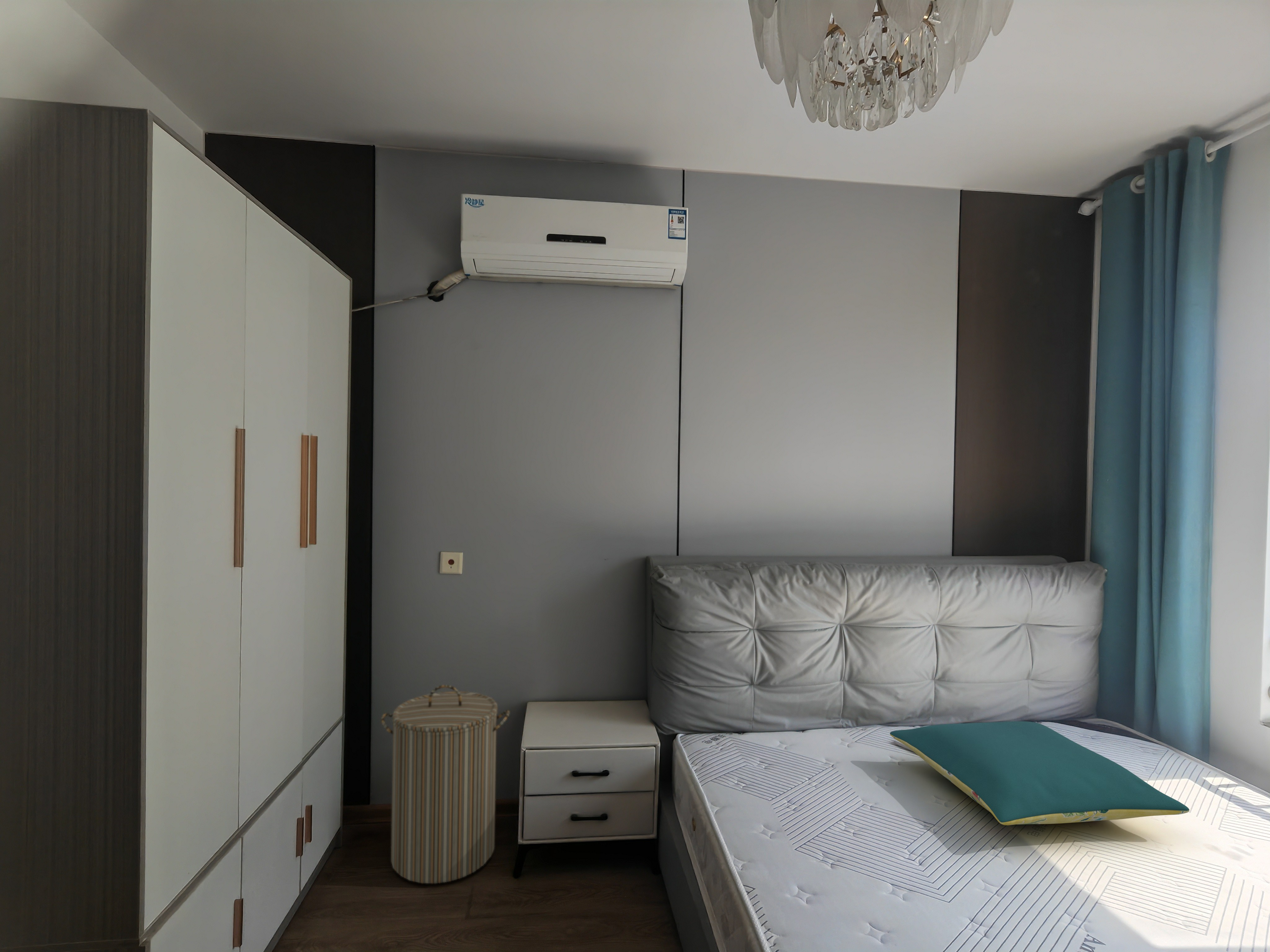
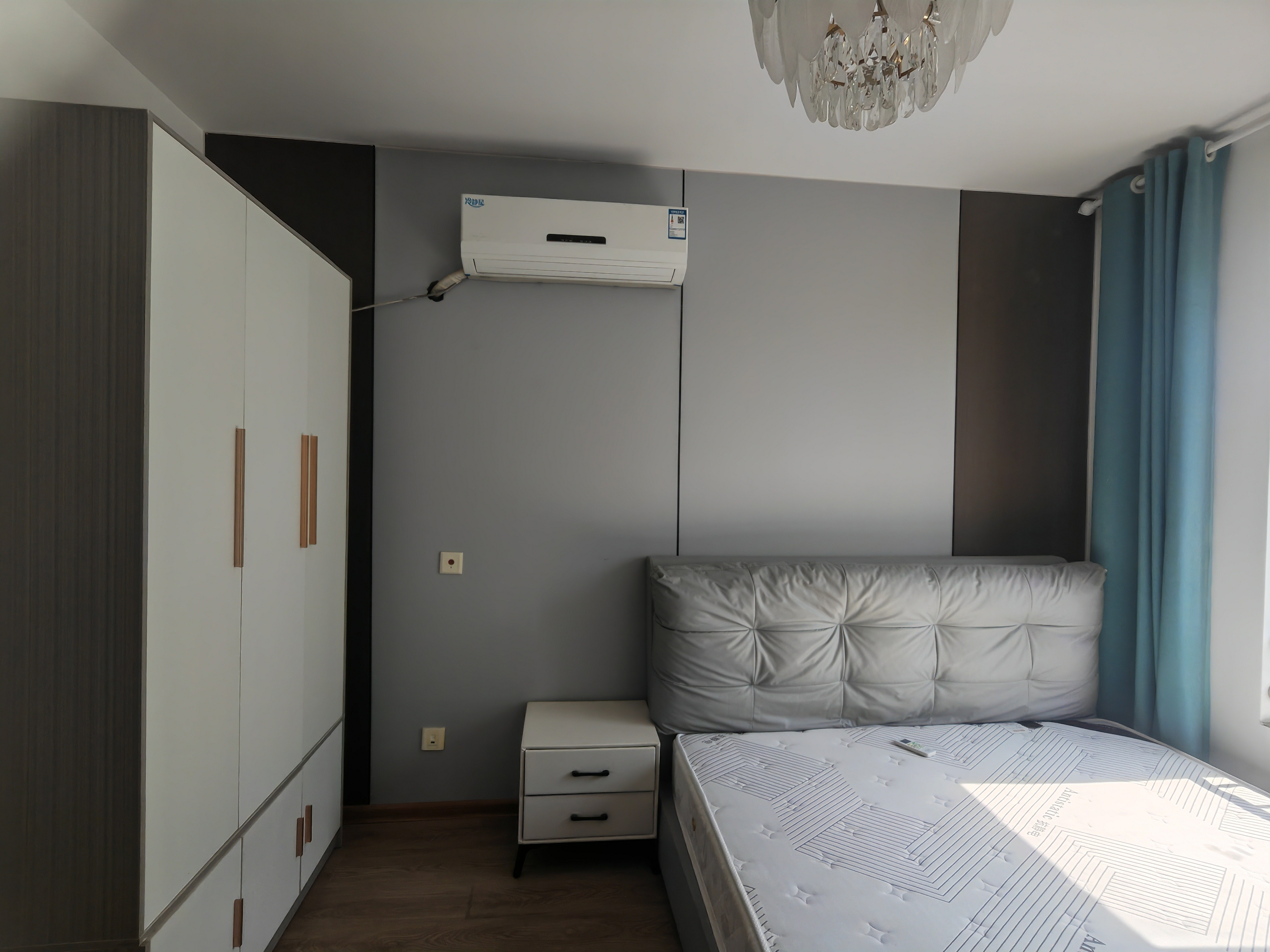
- laundry hamper (445, 769)
- pillow (1022, 767)
